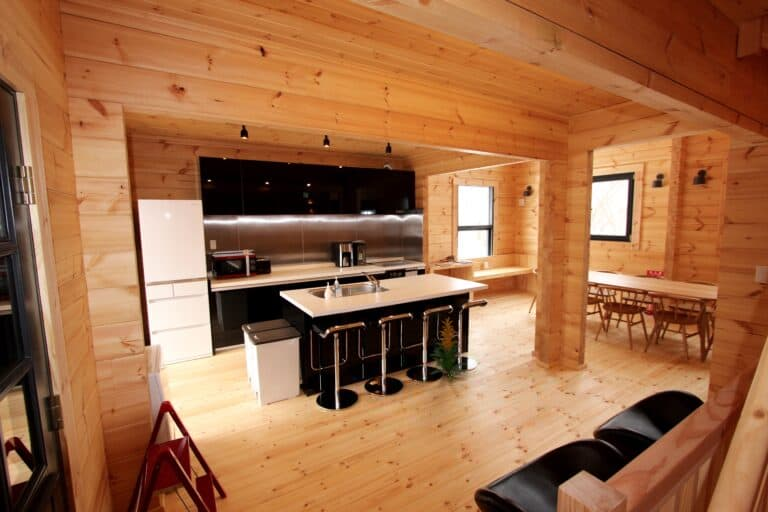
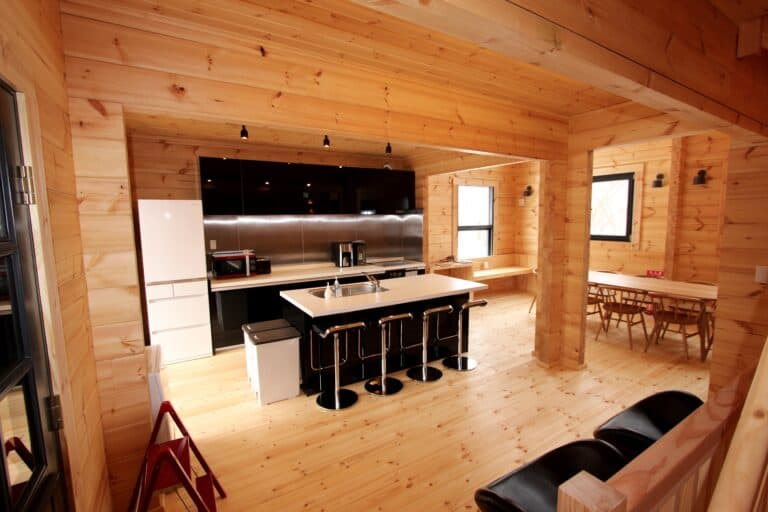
- indoor plant (447, 345)
